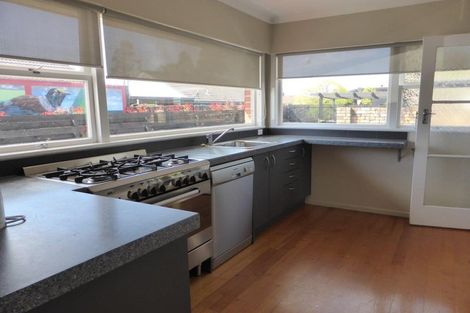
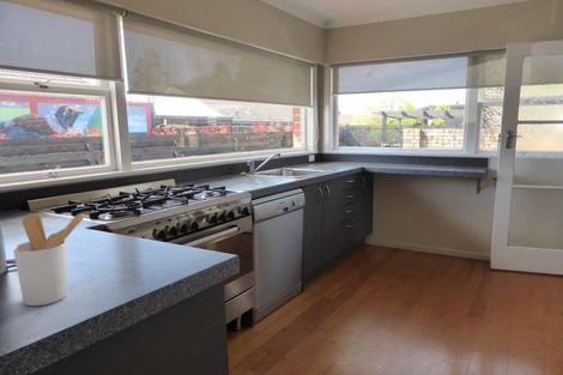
+ utensil holder (54, 255)
